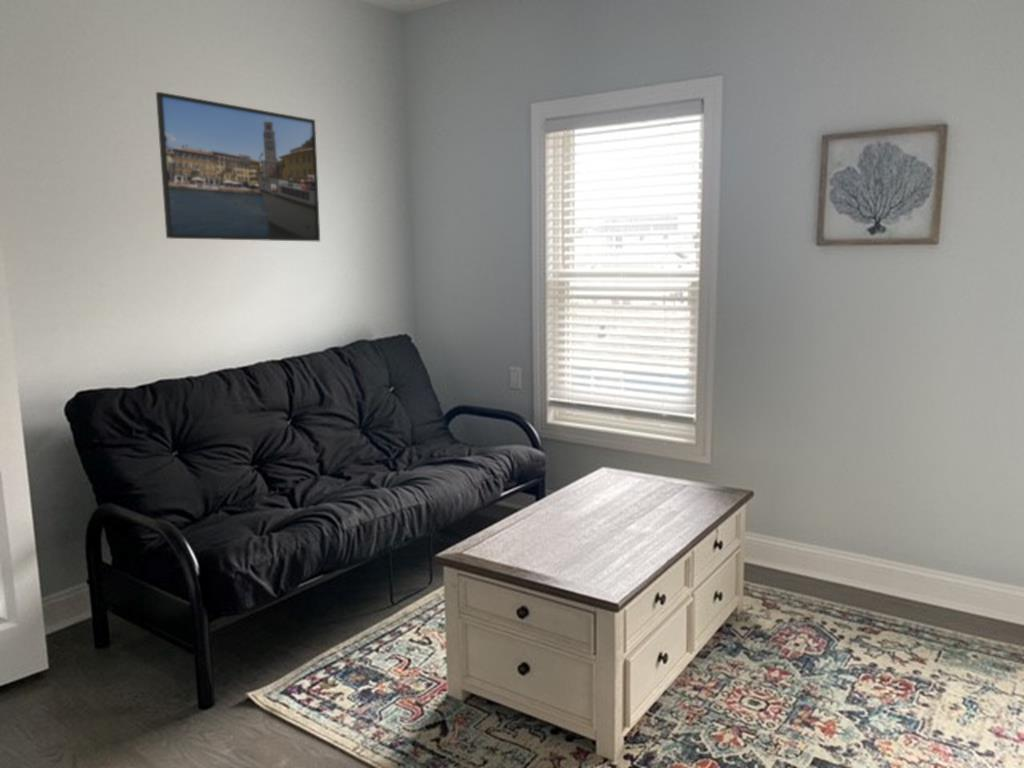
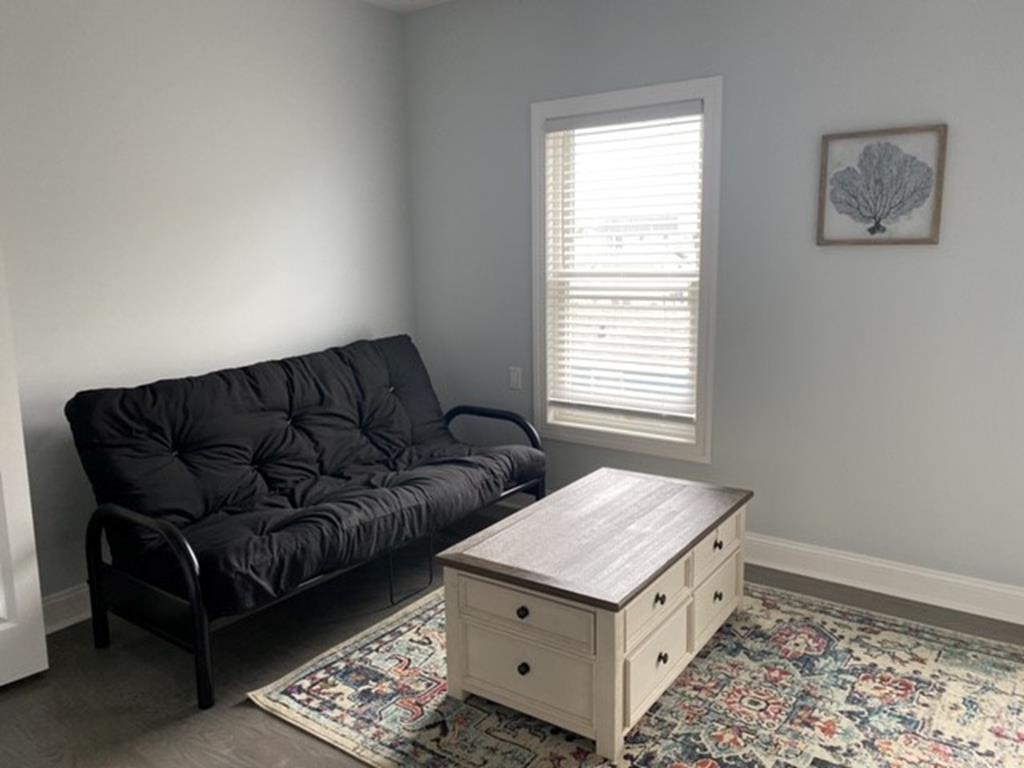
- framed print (246, 174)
